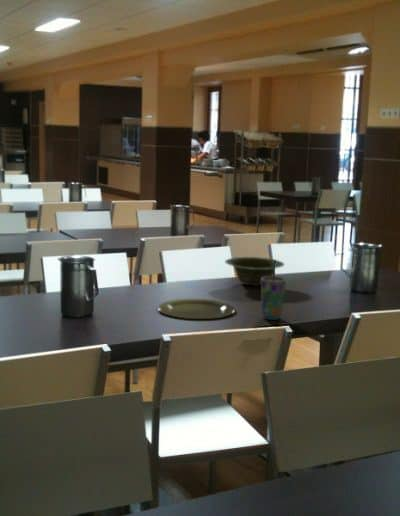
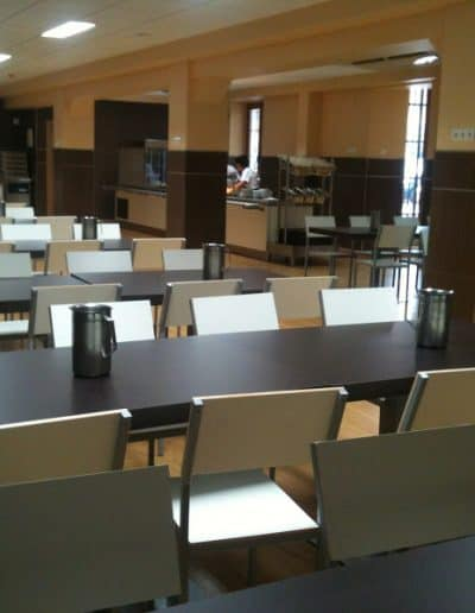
- dish (254, 273)
- cup (273, 288)
- plate (196, 308)
